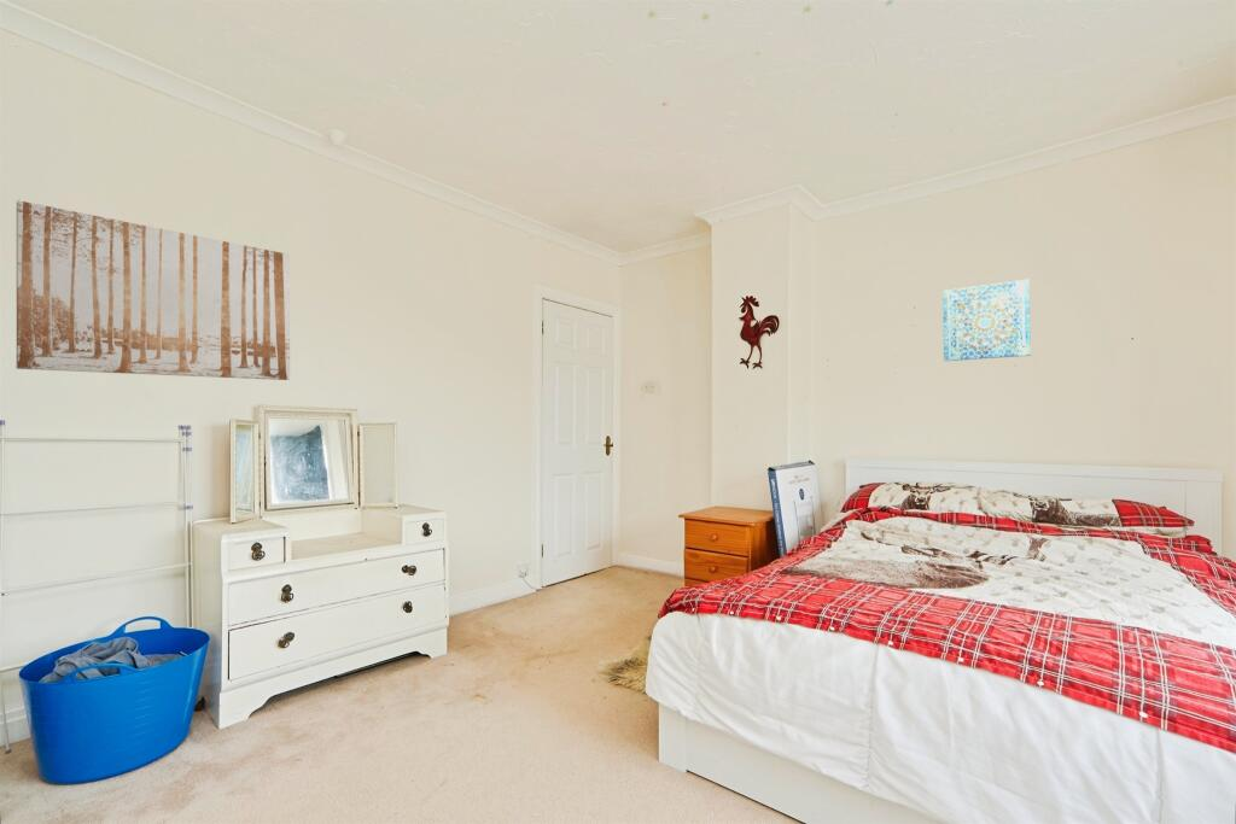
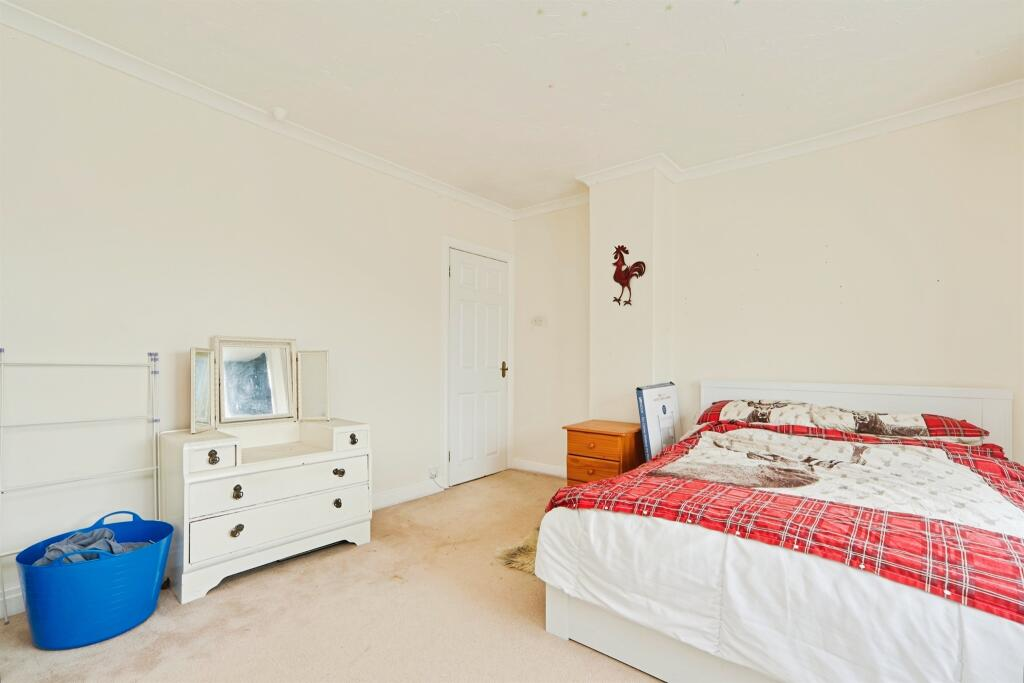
- wall art (985, 321)
- wall art (171, 303)
